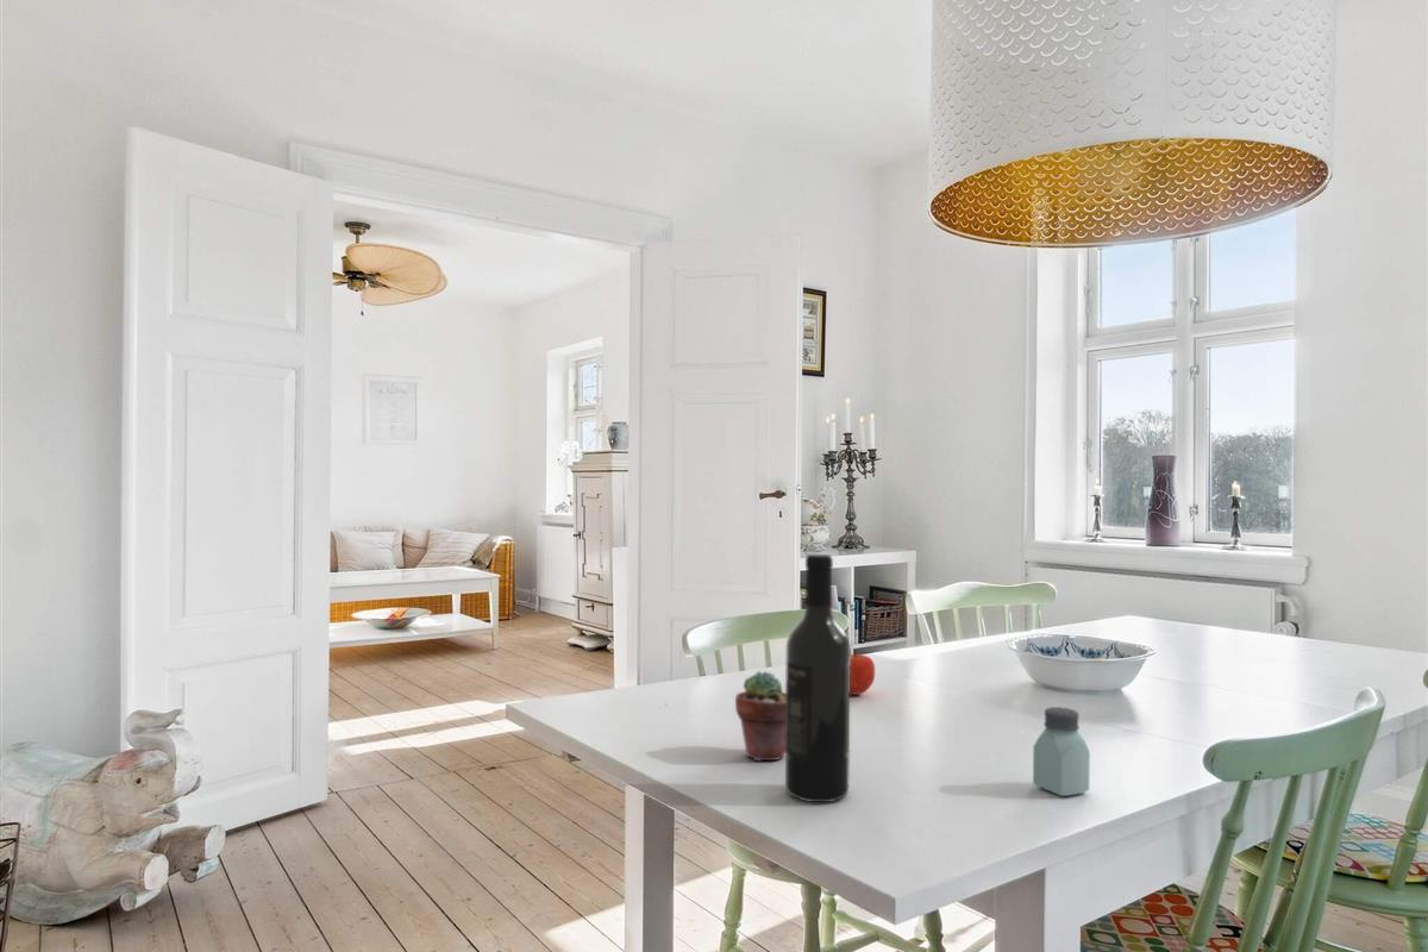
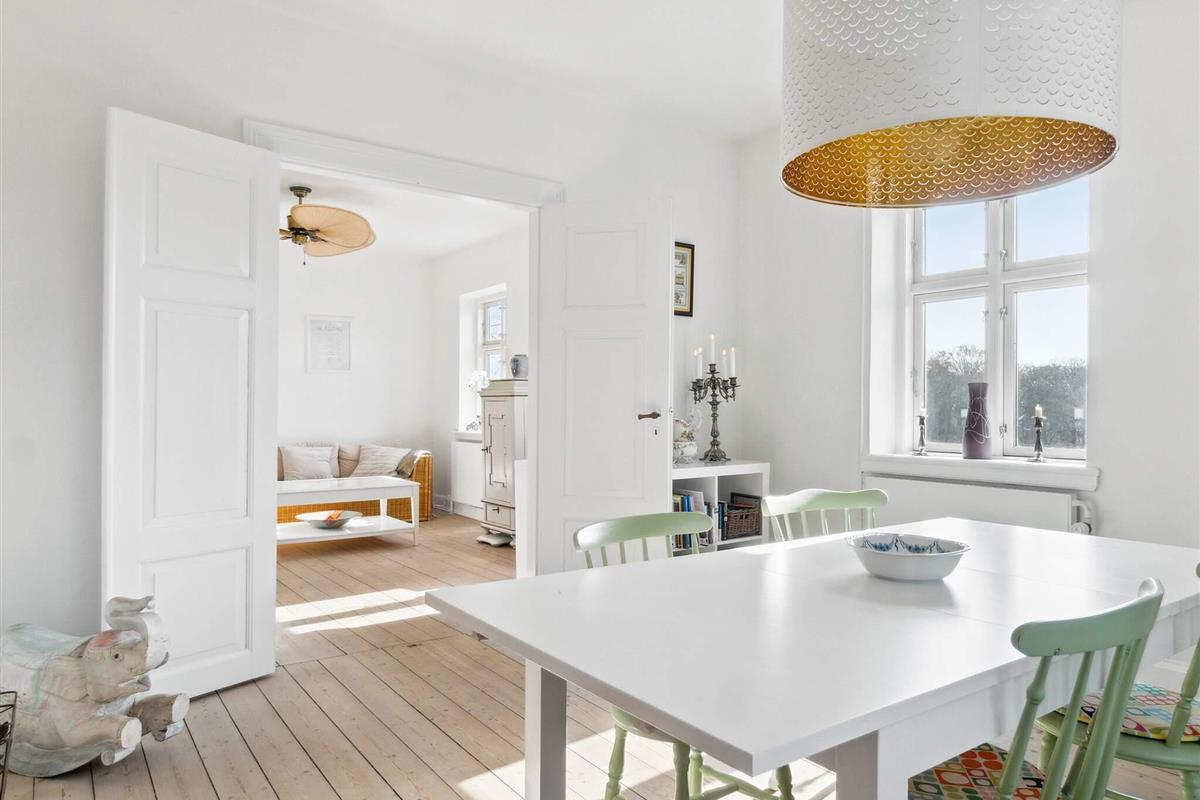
- fruit (854, 671)
- wine bottle (818, 674)
- potted succulent (765, 713)
- saltshaker (1060, 750)
